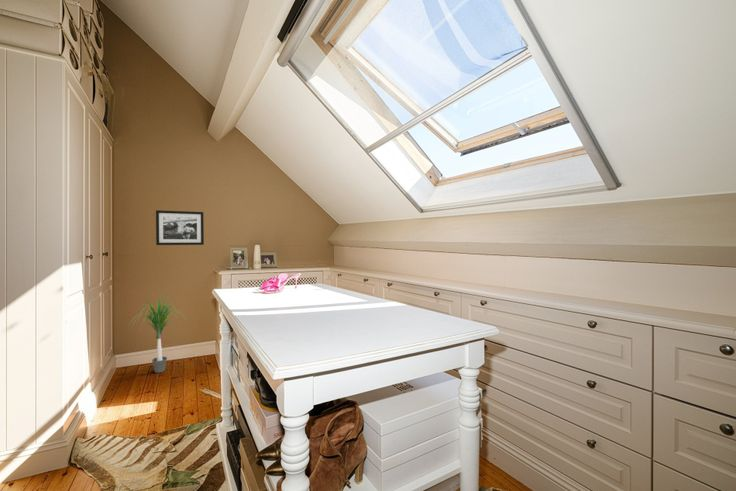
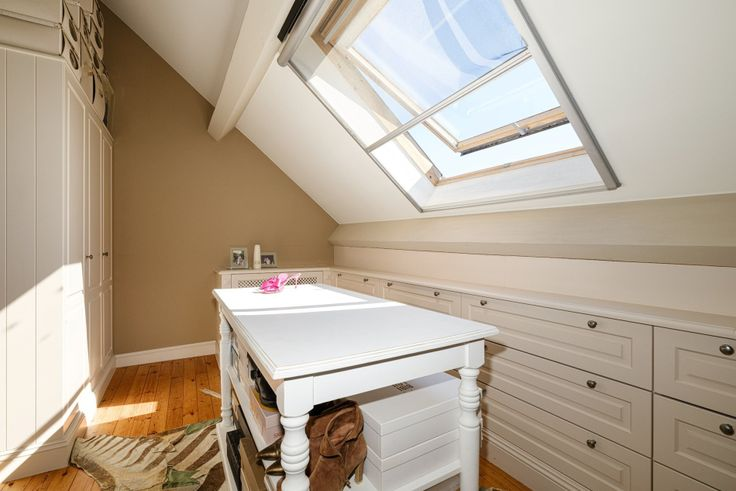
- picture frame (180, 228)
- potted plant (158, 331)
